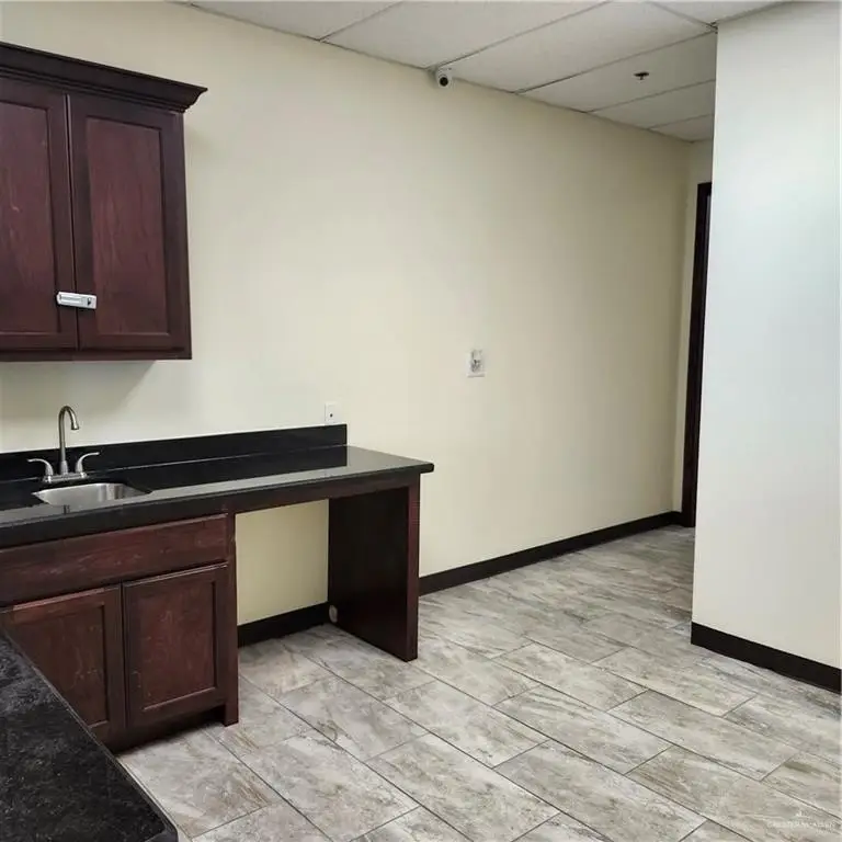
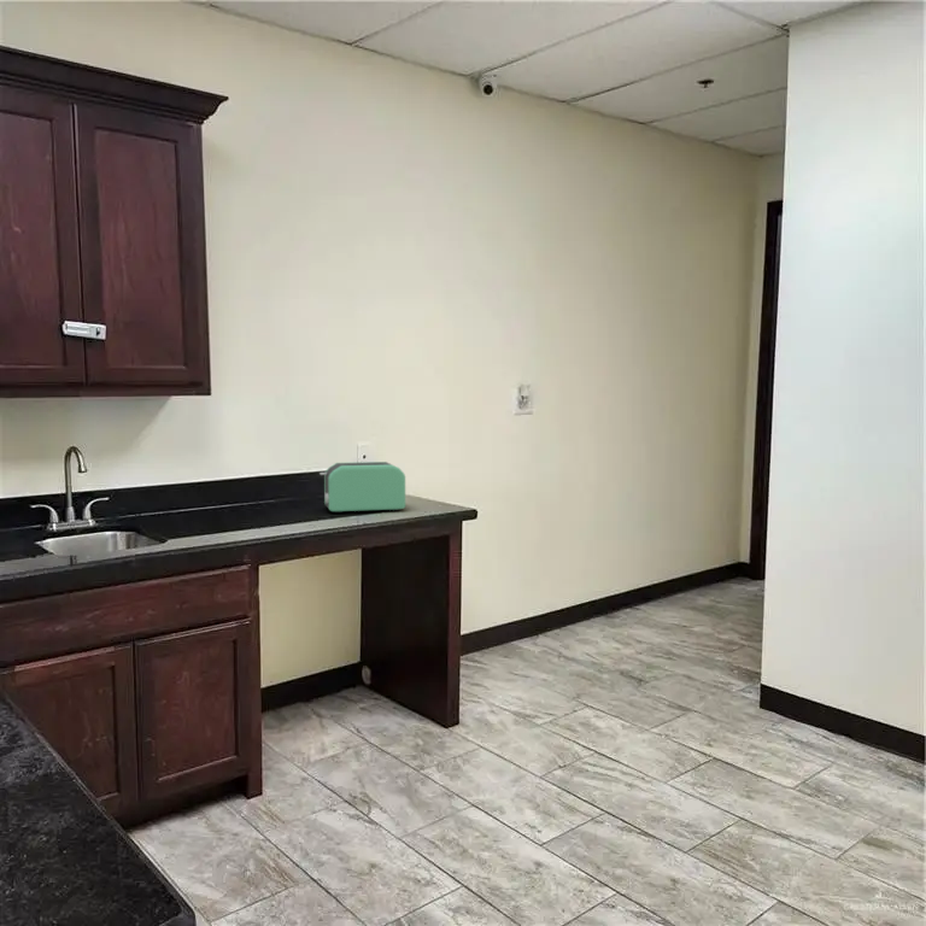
+ toaster (364, 486)
